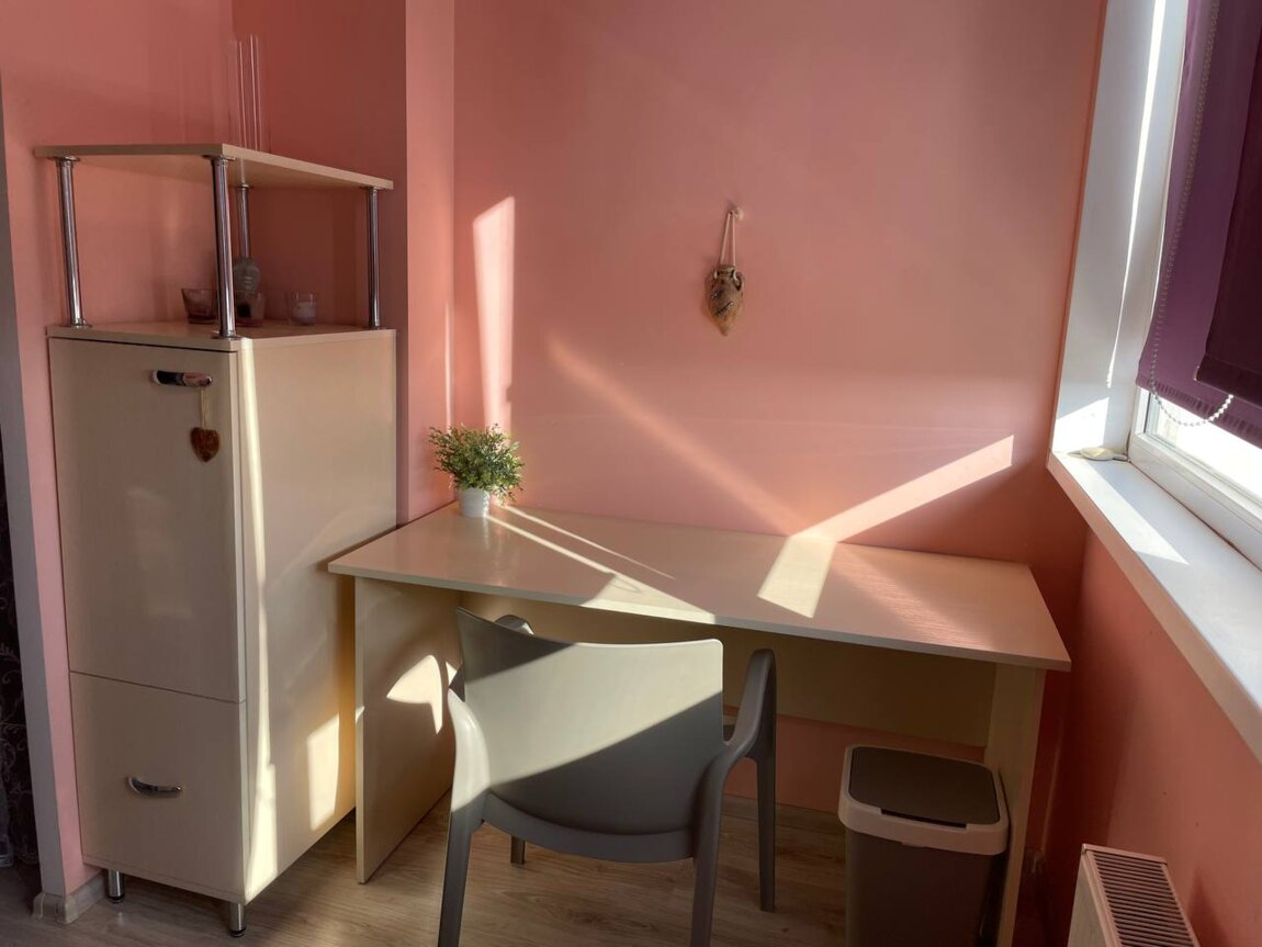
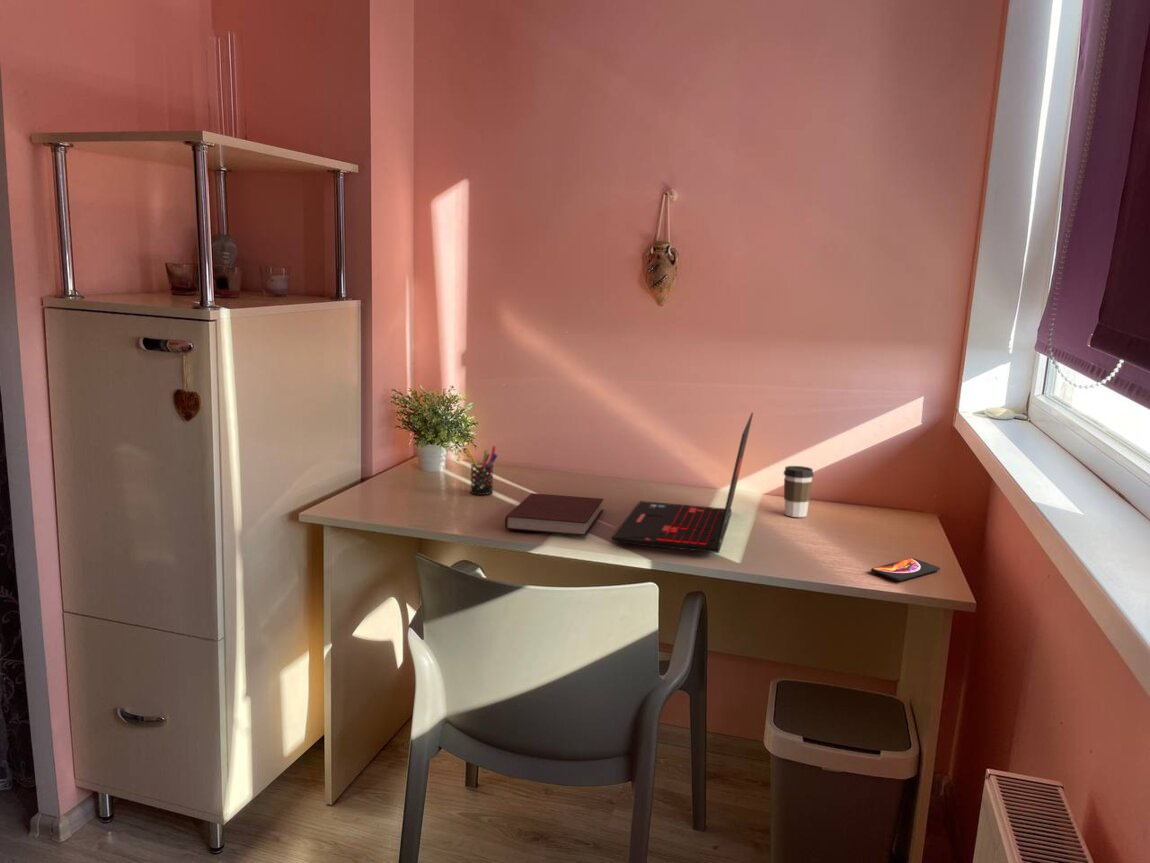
+ notebook (556, 513)
+ smartphone (905, 569)
+ laptop (681, 504)
+ pen holder (483, 468)
+ coffee cup (797, 491)
